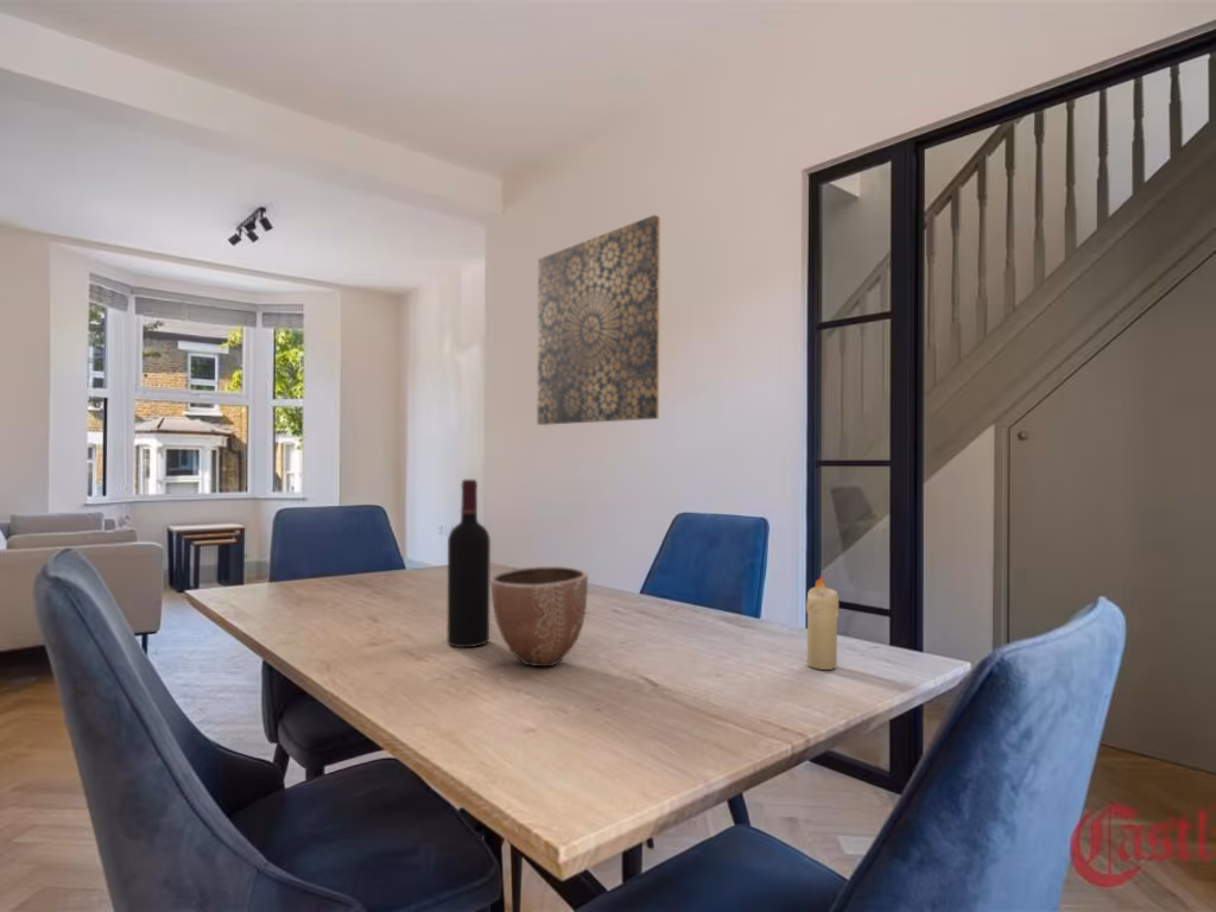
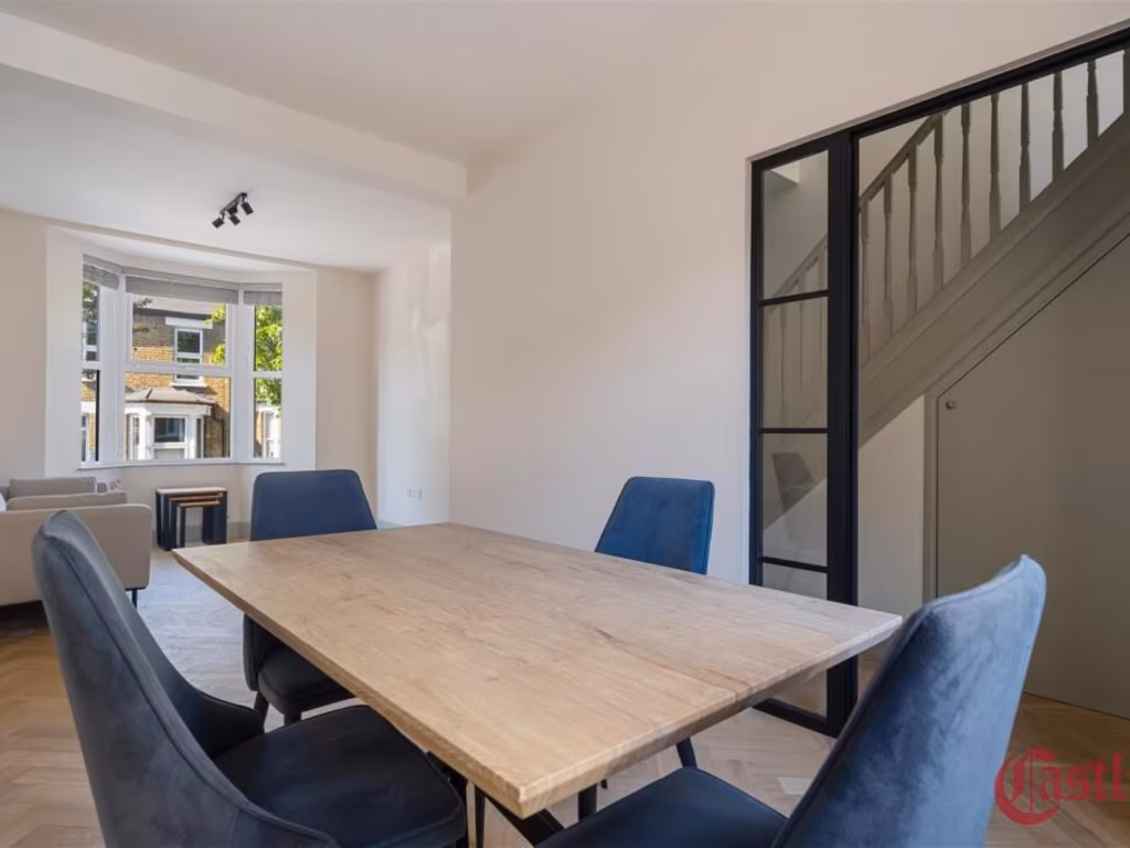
- wine bottle (468, 560)
- candle (822, 620)
- decorative bowl (539, 618)
- wall art (591, 330)
